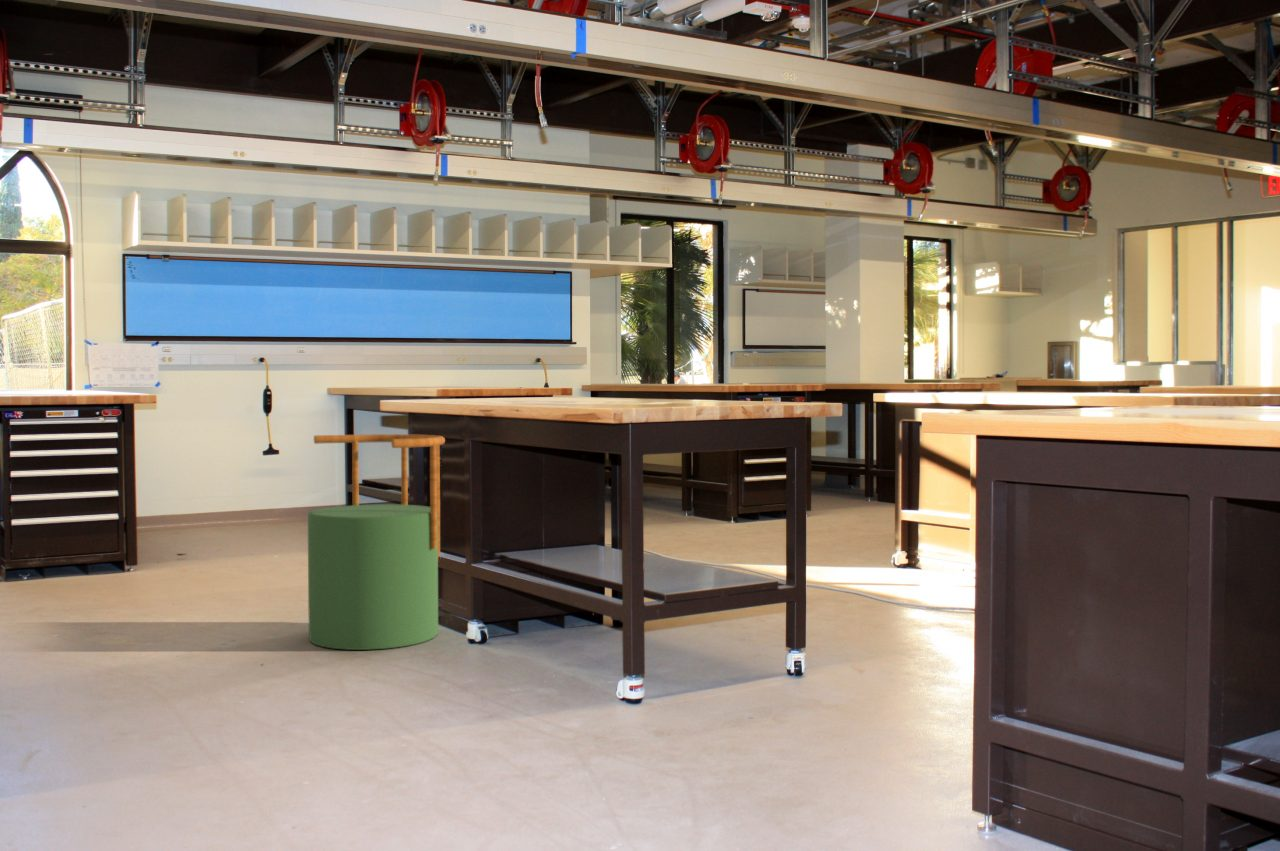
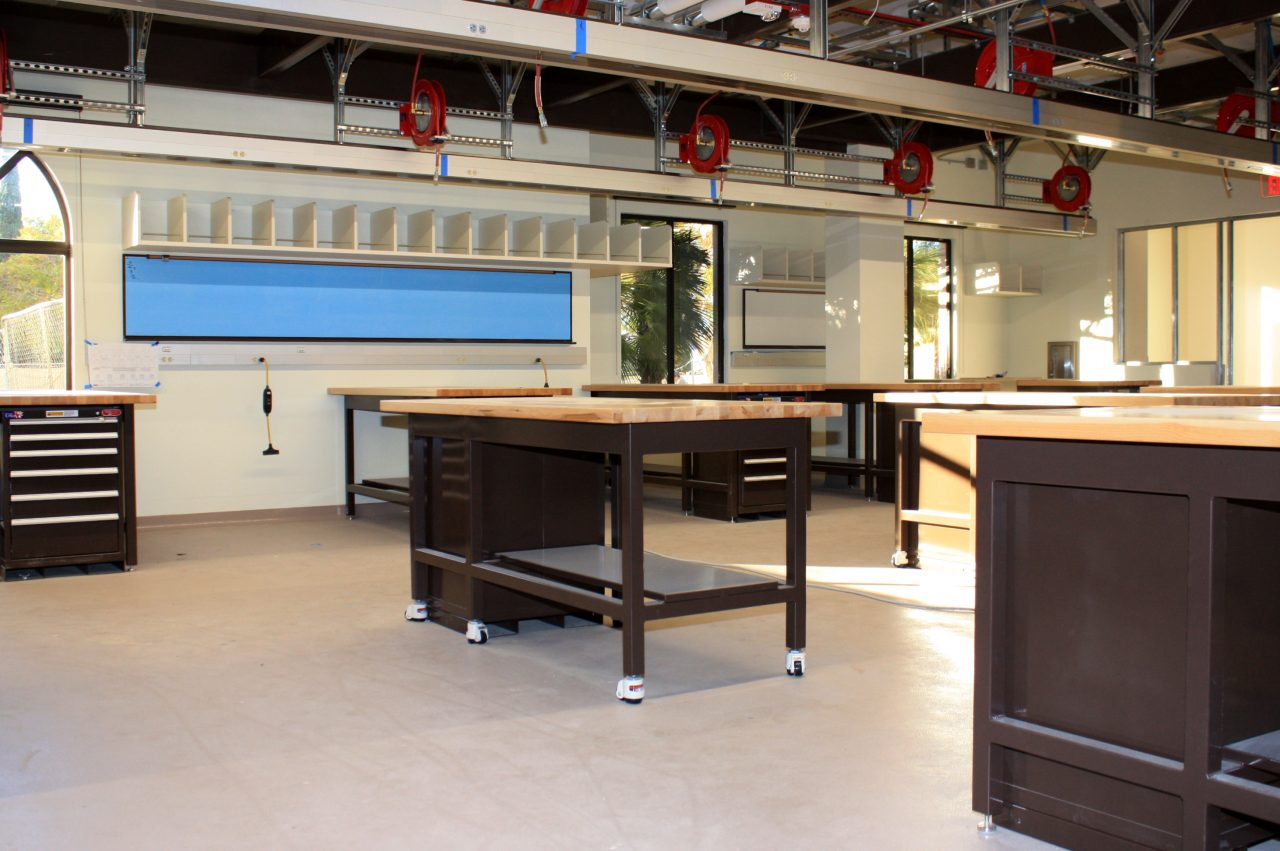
- stool (377, 536)
